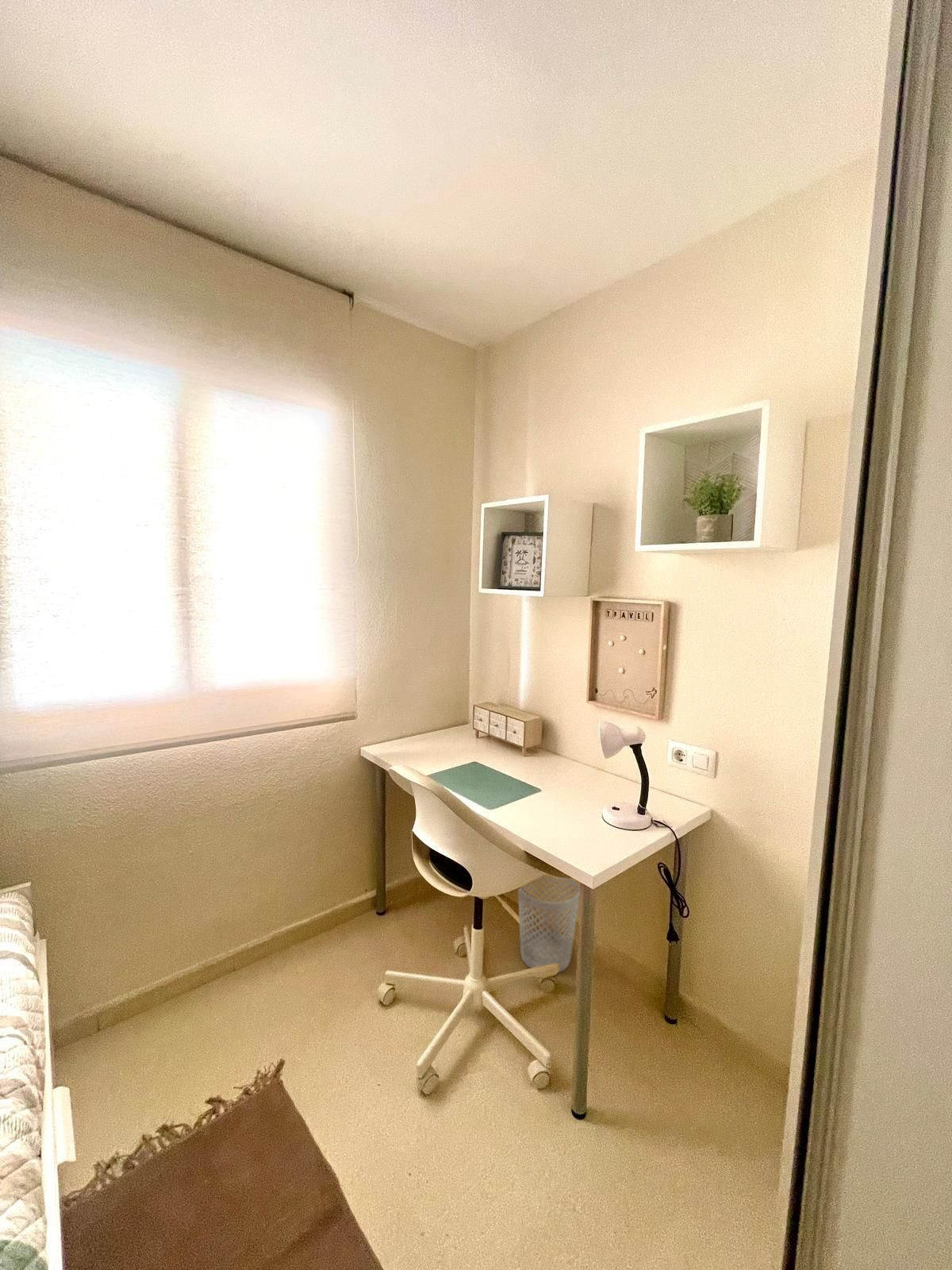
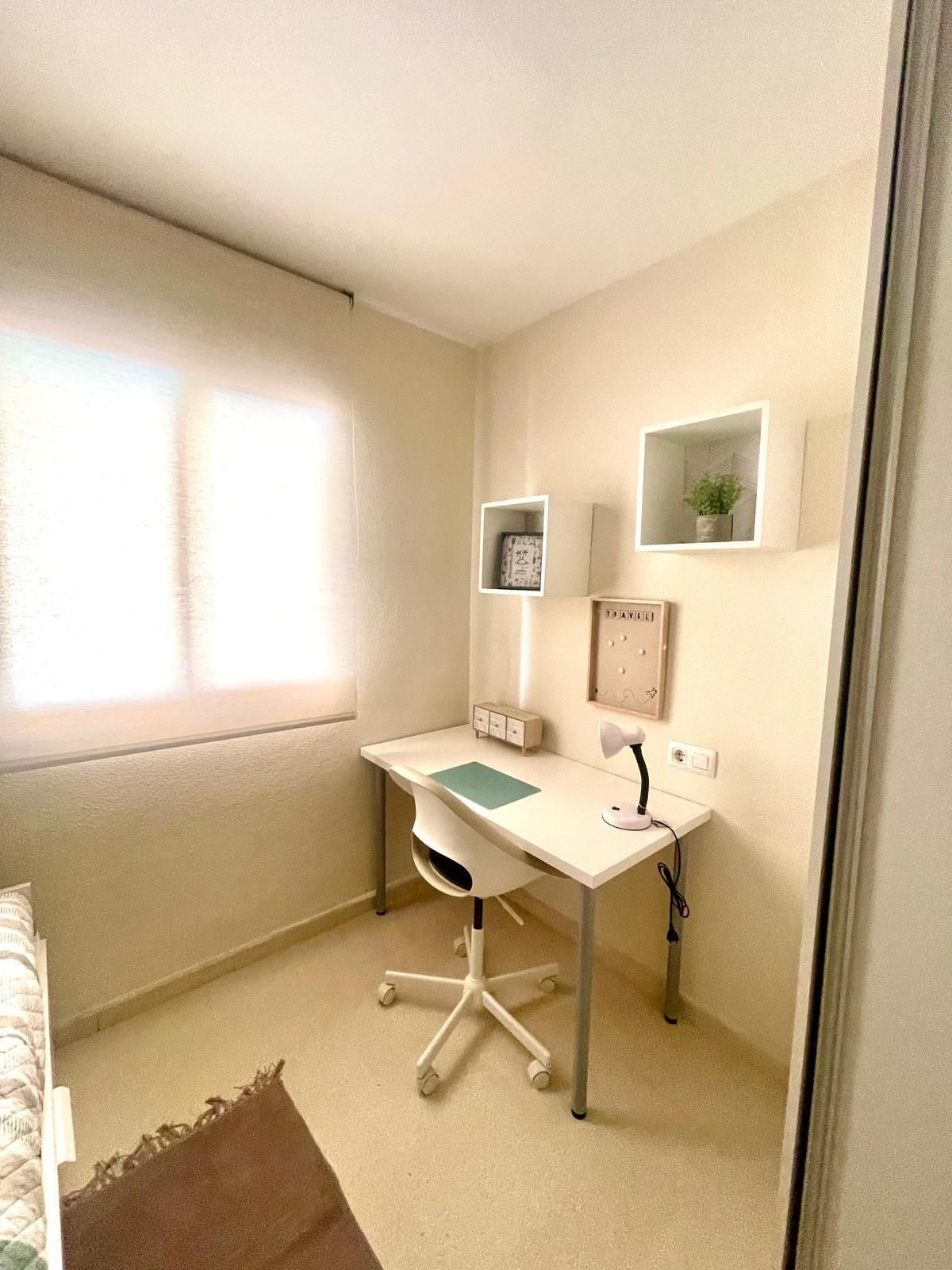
- wastebasket (547, 920)
